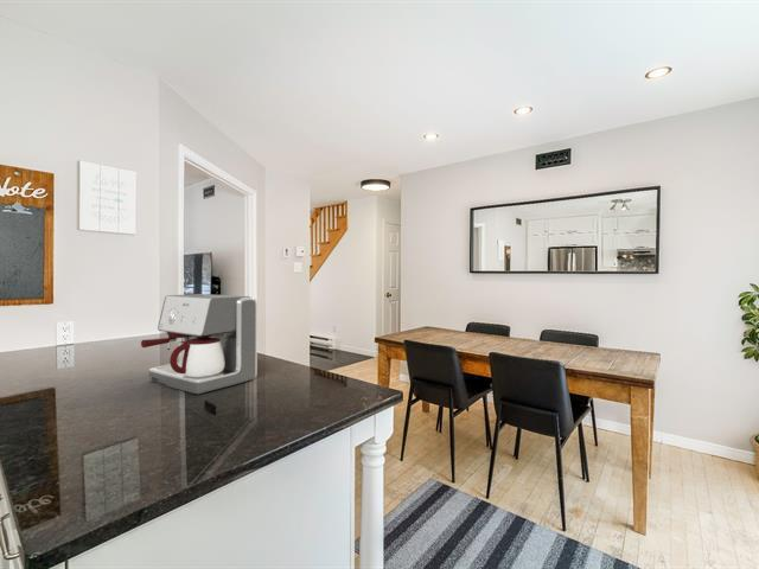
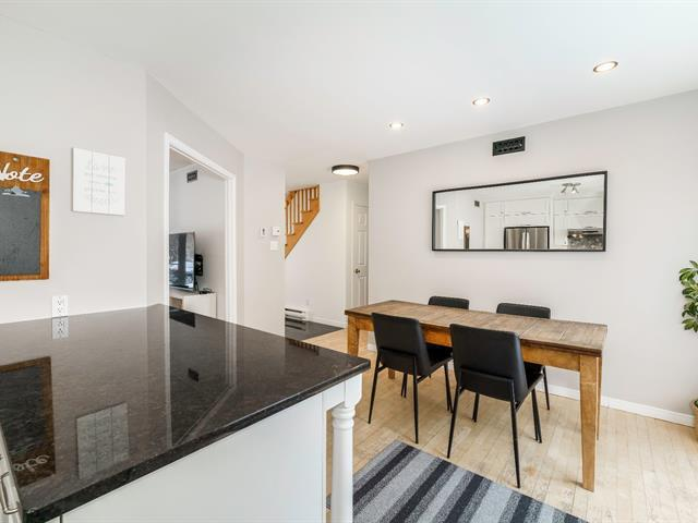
- coffee maker (204, 337)
